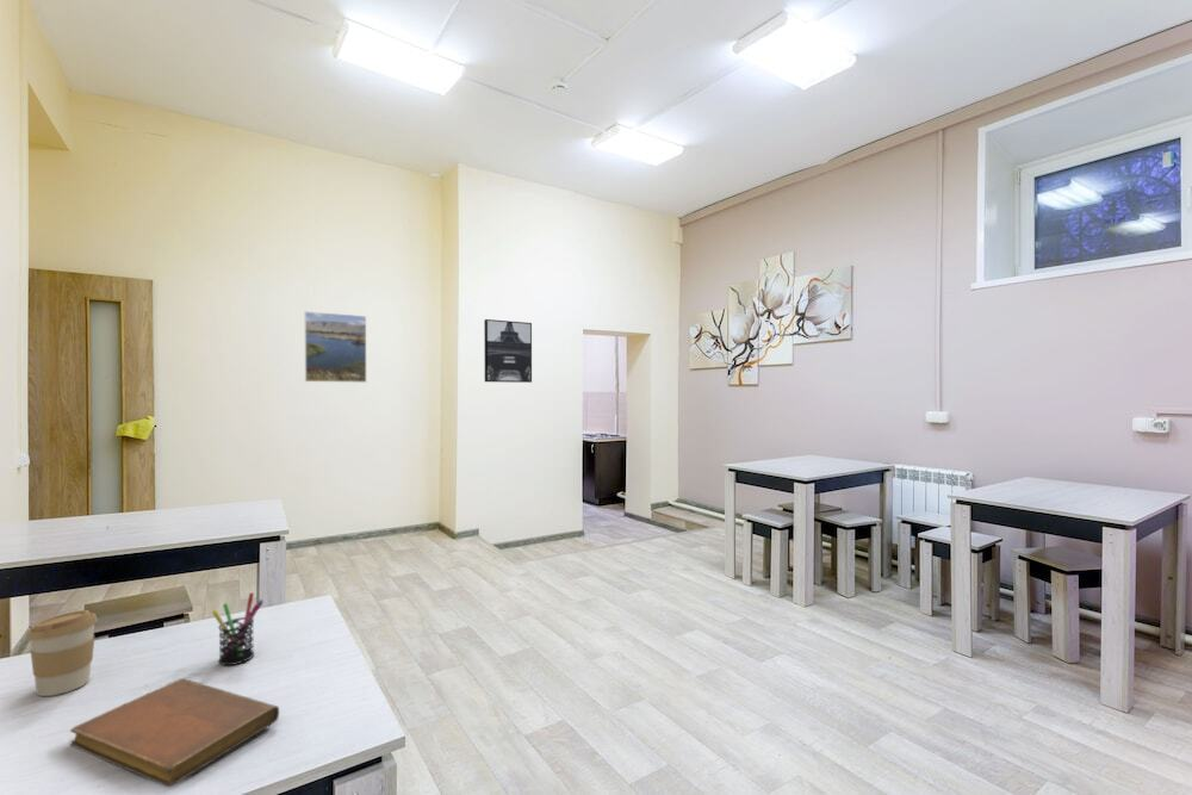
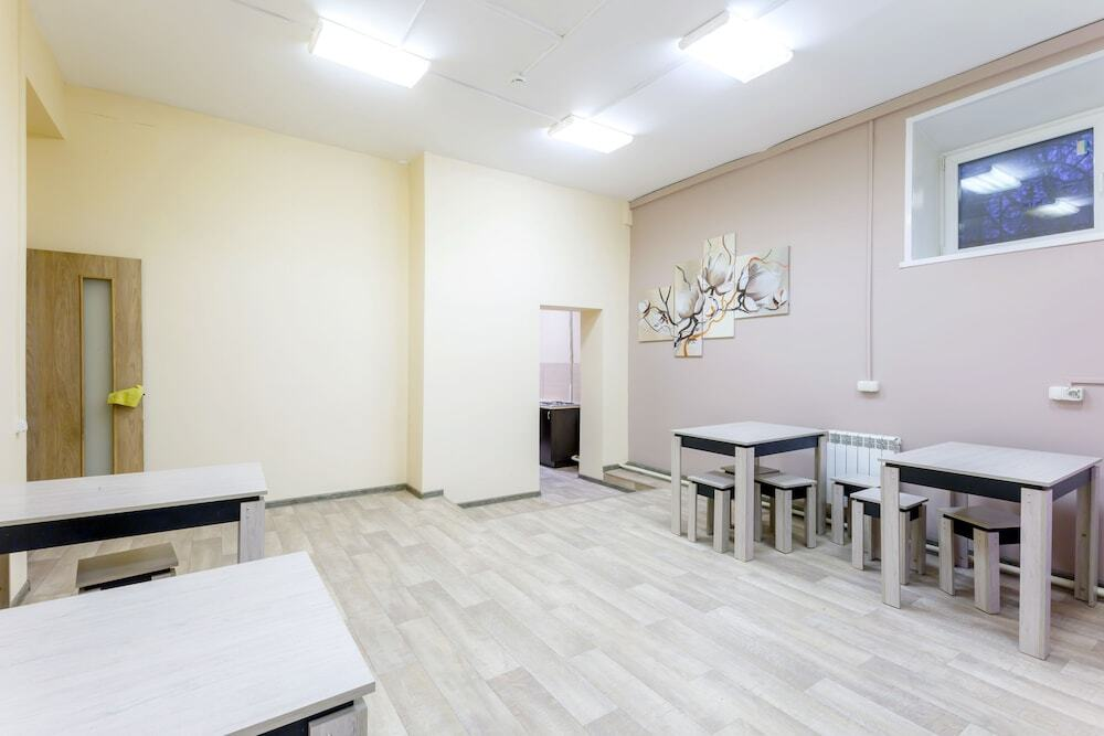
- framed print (336, 347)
- wall art (508, 352)
- coffee cup (63, 650)
- pen holder (236, 627)
- notebook (178, 723)
